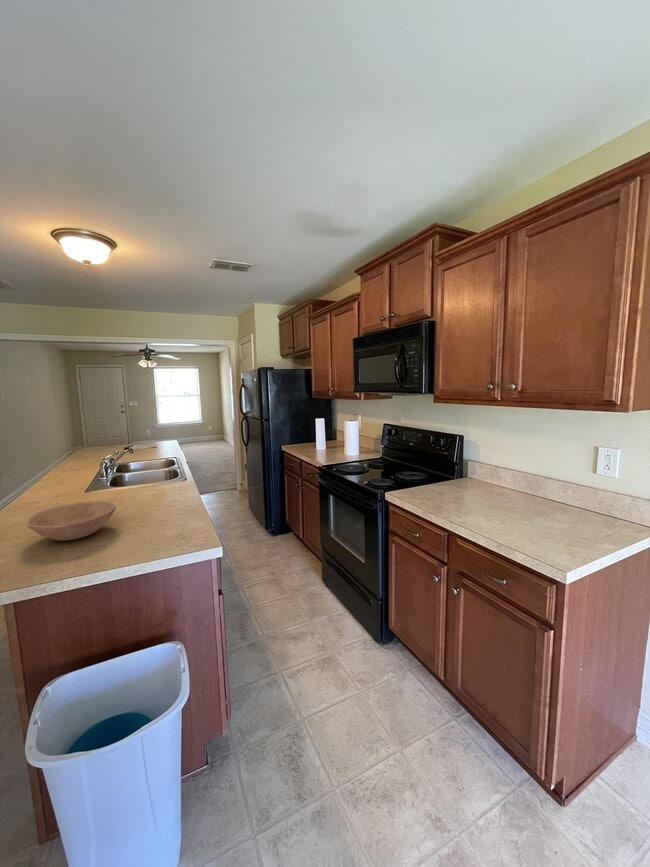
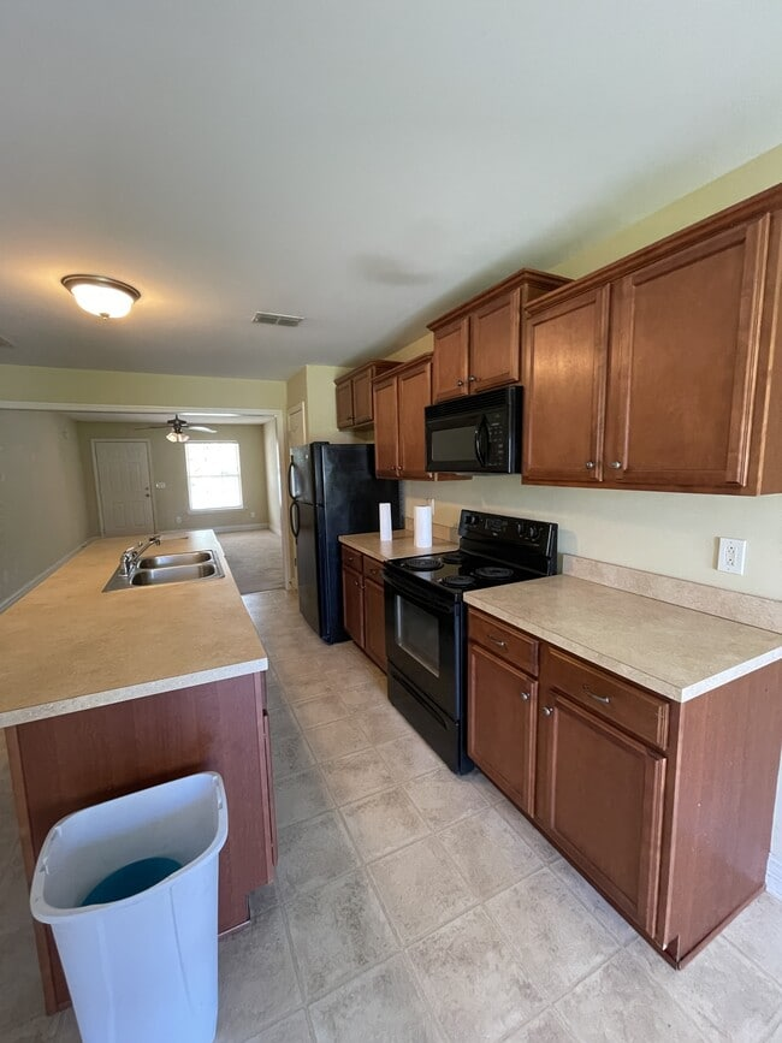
- bowl (75, 523)
